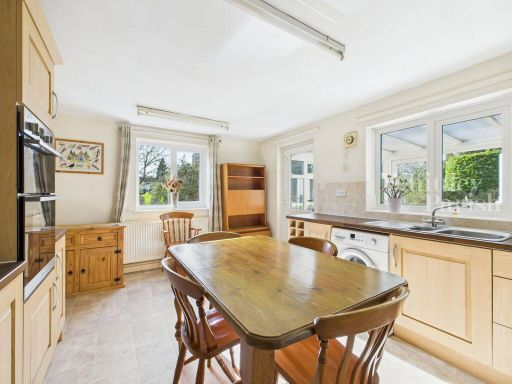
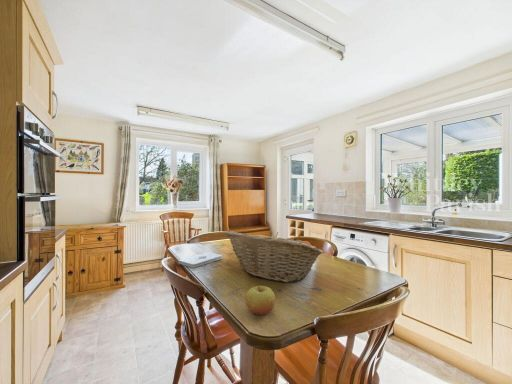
+ fruit basket (271, 249)
+ apple (260, 299)
+ notepad (201, 259)
